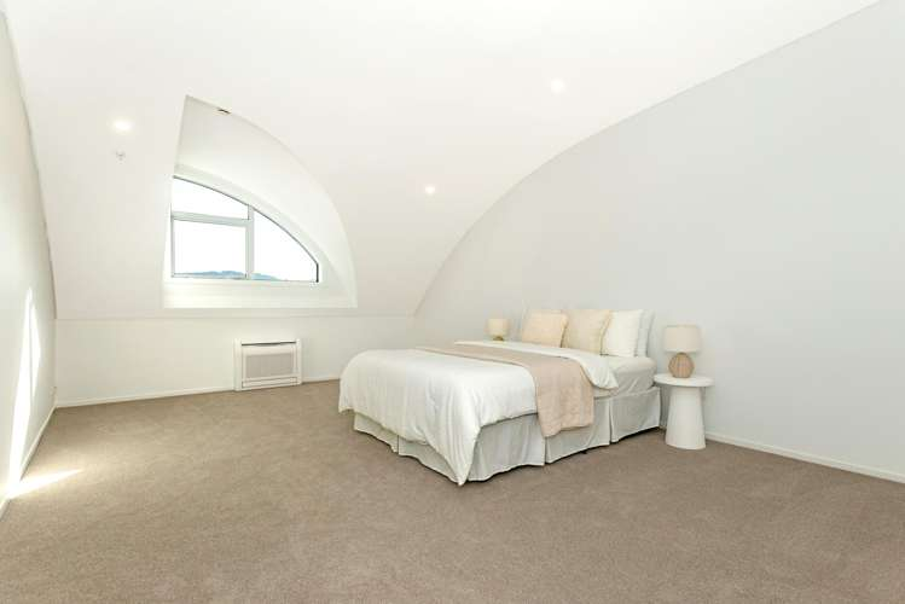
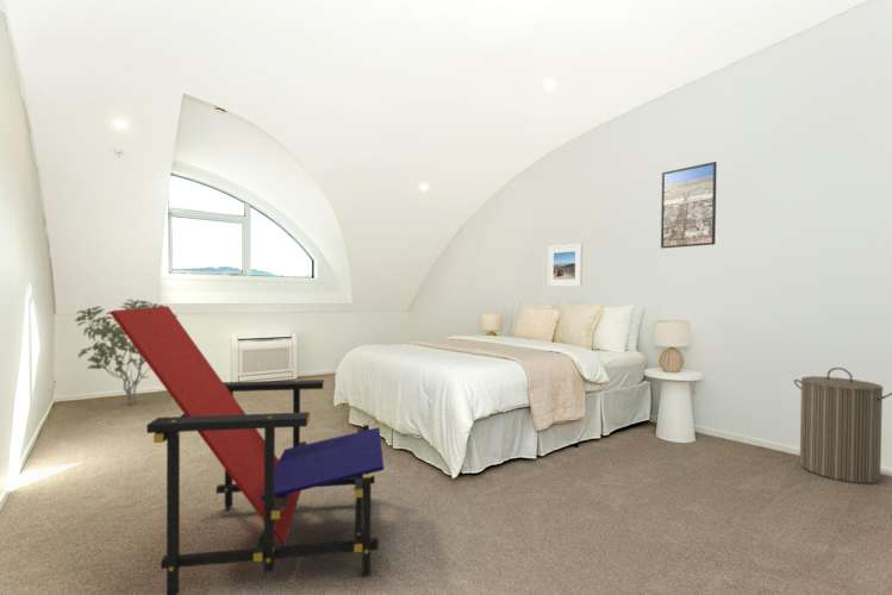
+ shrub (131, 351)
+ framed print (687, 206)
+ laundry hamper (840, 419)
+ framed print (563, 265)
+ lounge chair (266, 424)
